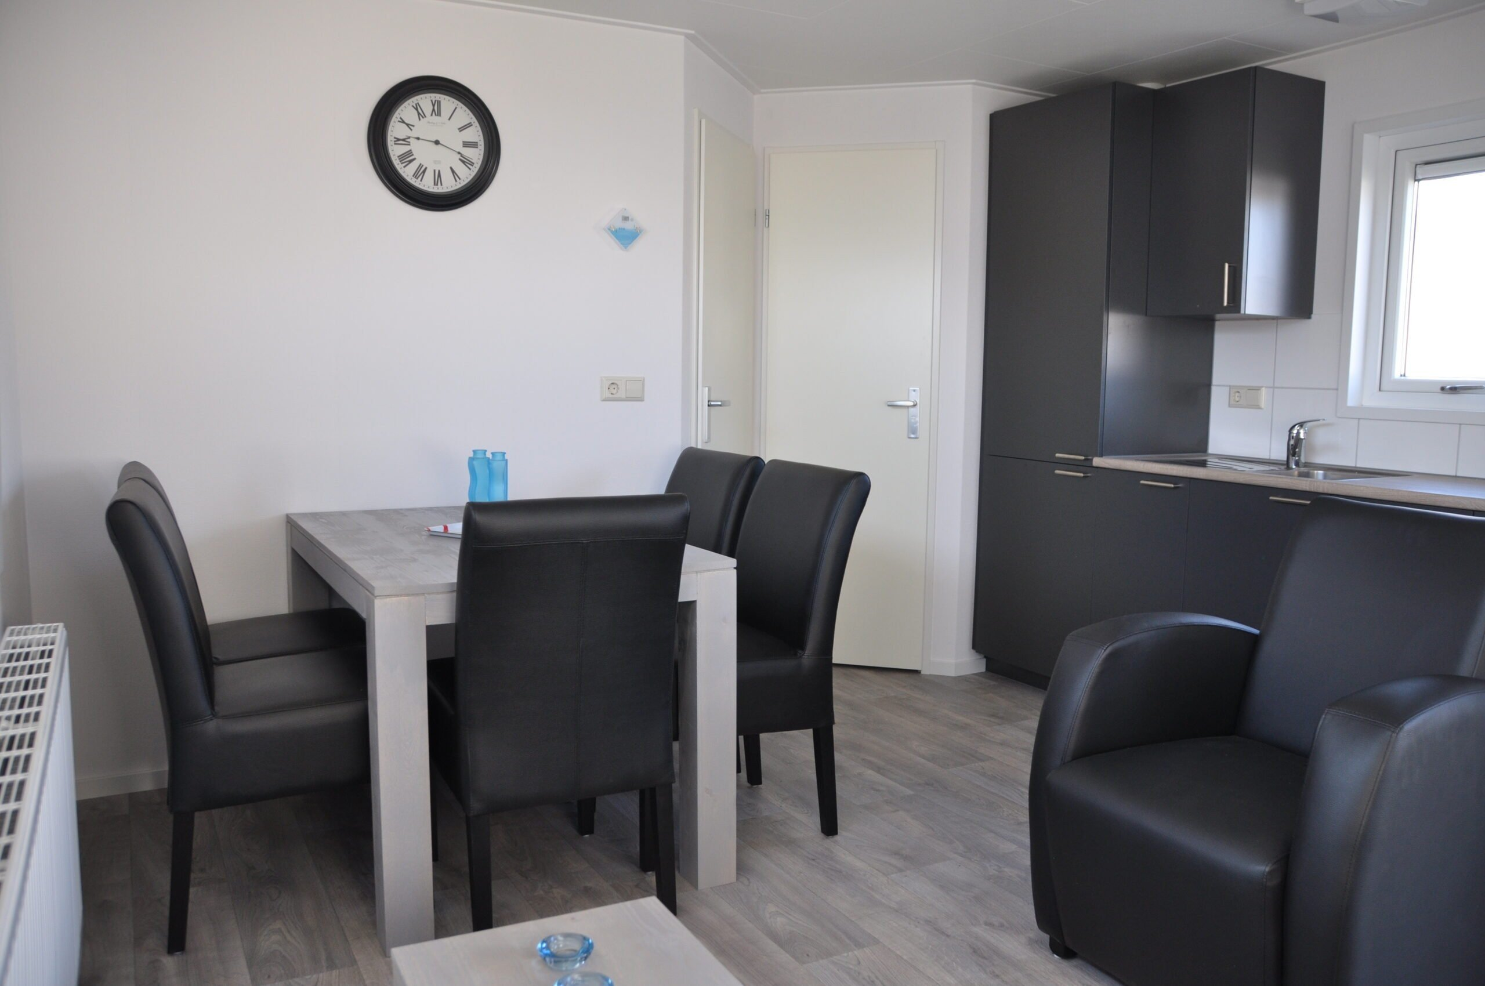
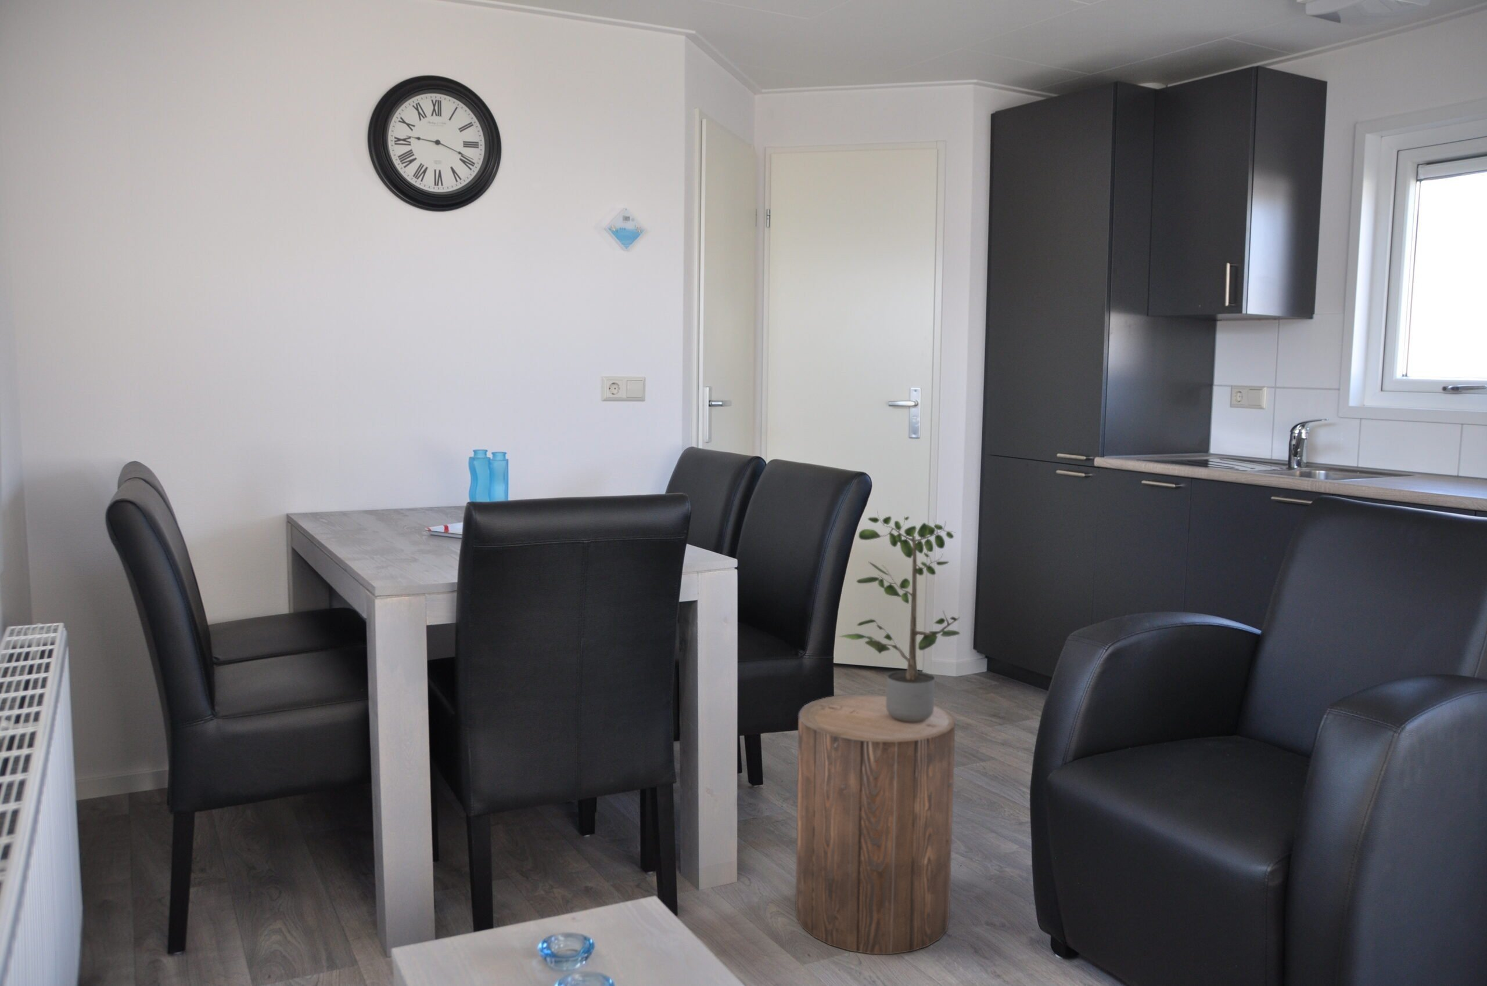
+ potted plant (904, 602)
+ stool (873, 817)
